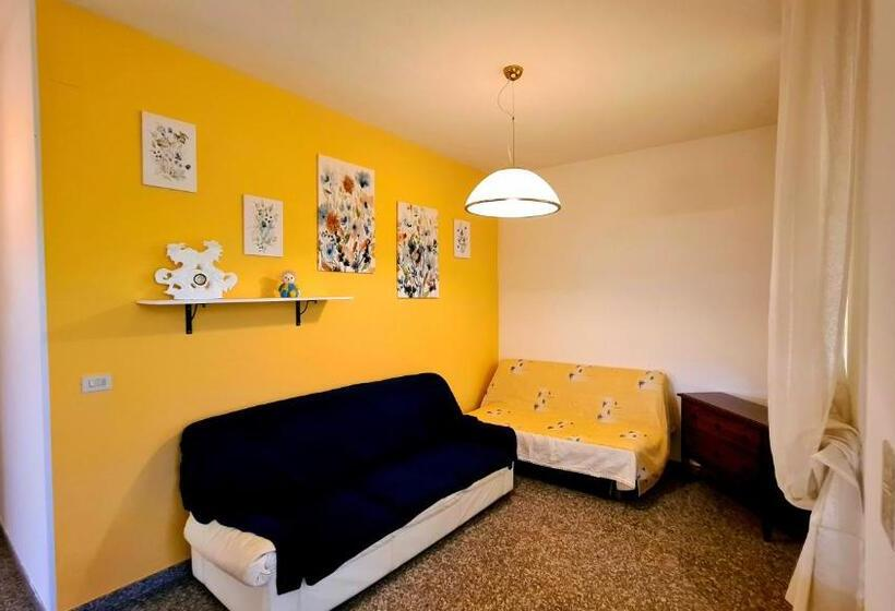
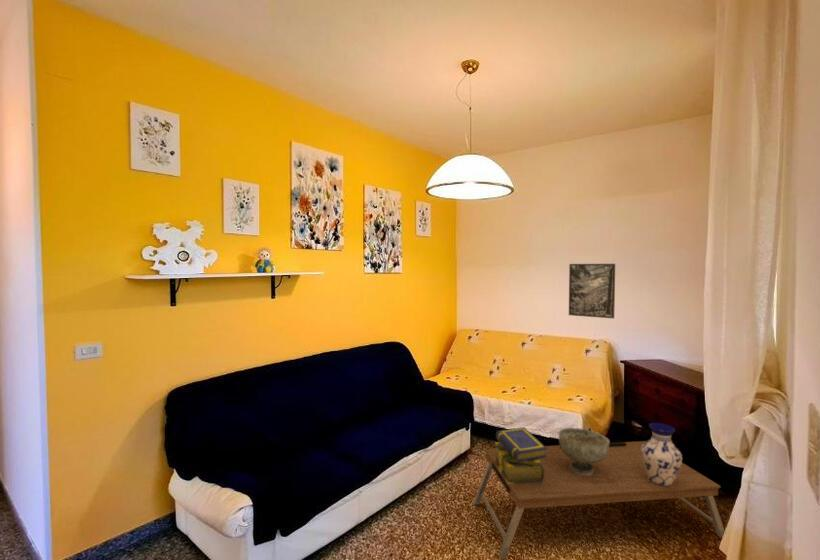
+ stack of books (520, 450)
+ coffee table (592, 491)
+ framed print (591, 290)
+ vase (661, 450)
+ decorative bowl (582, 449)
